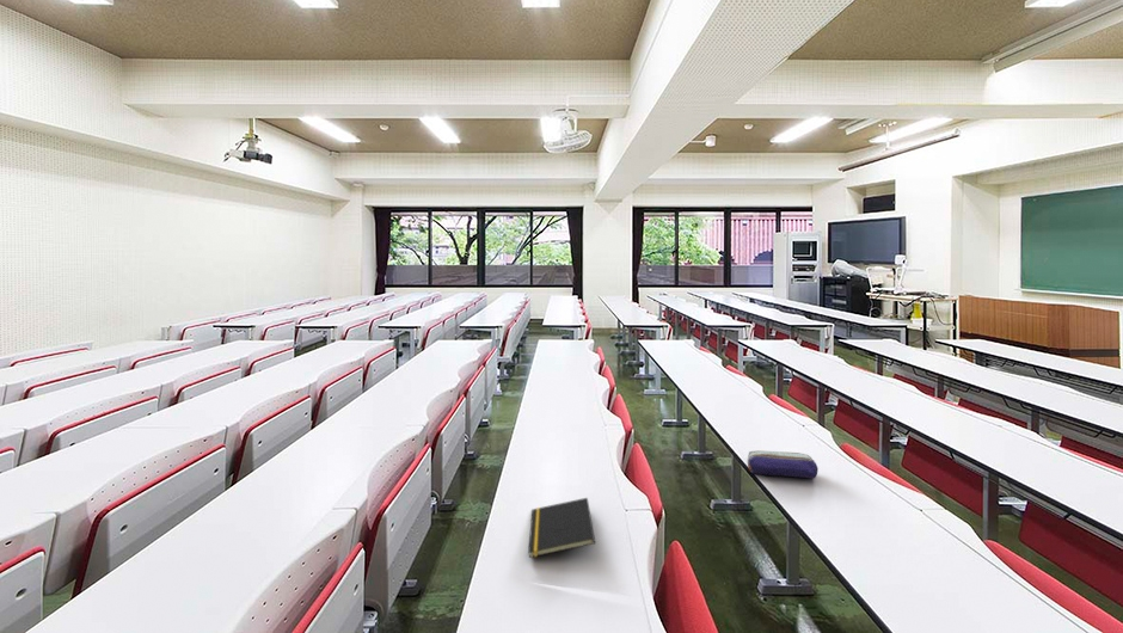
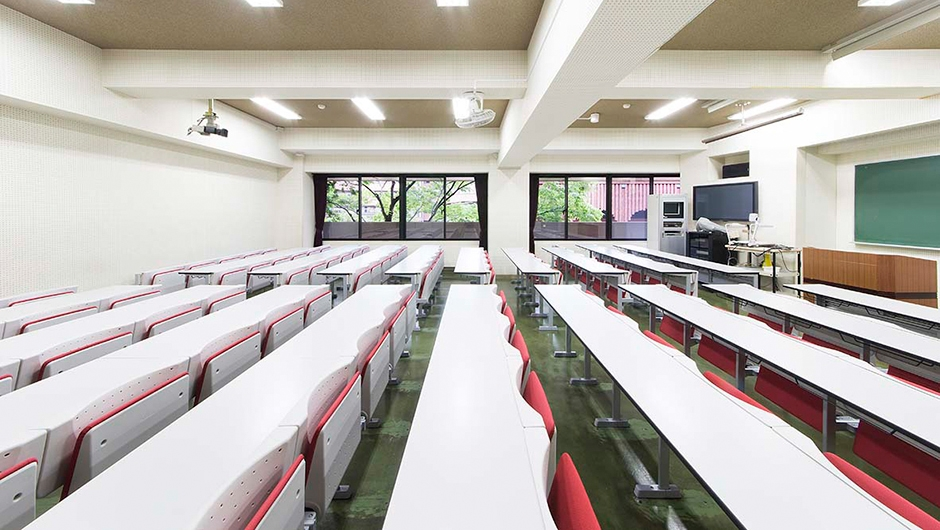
- notepad (560, 524)
- pencil case (781, 463)
